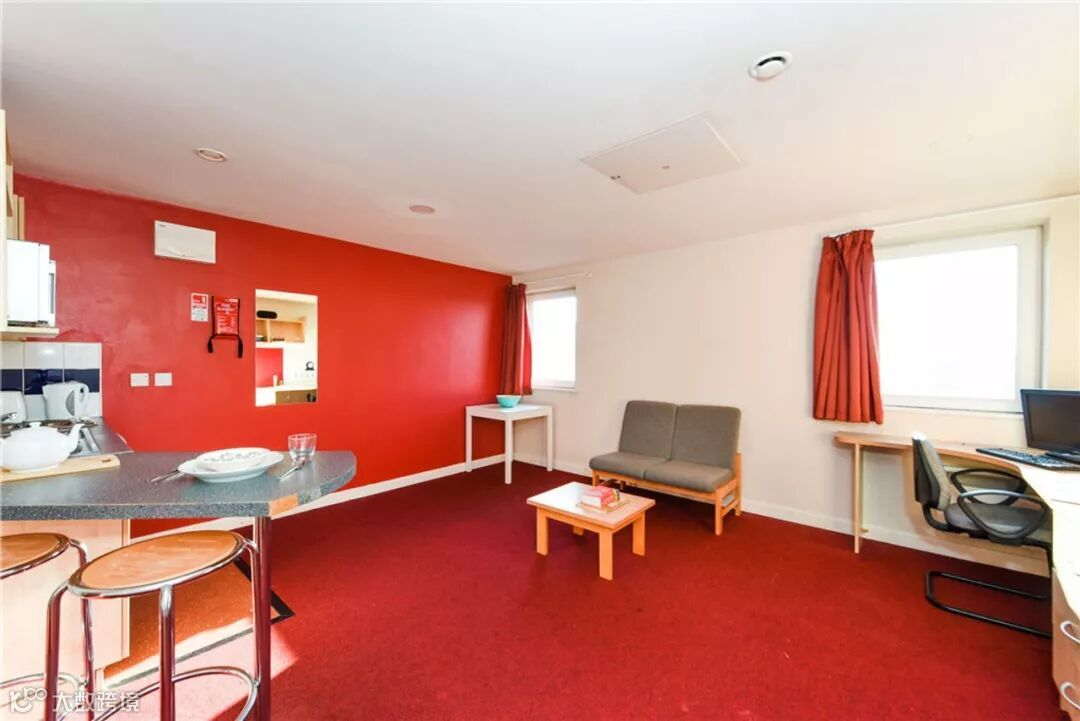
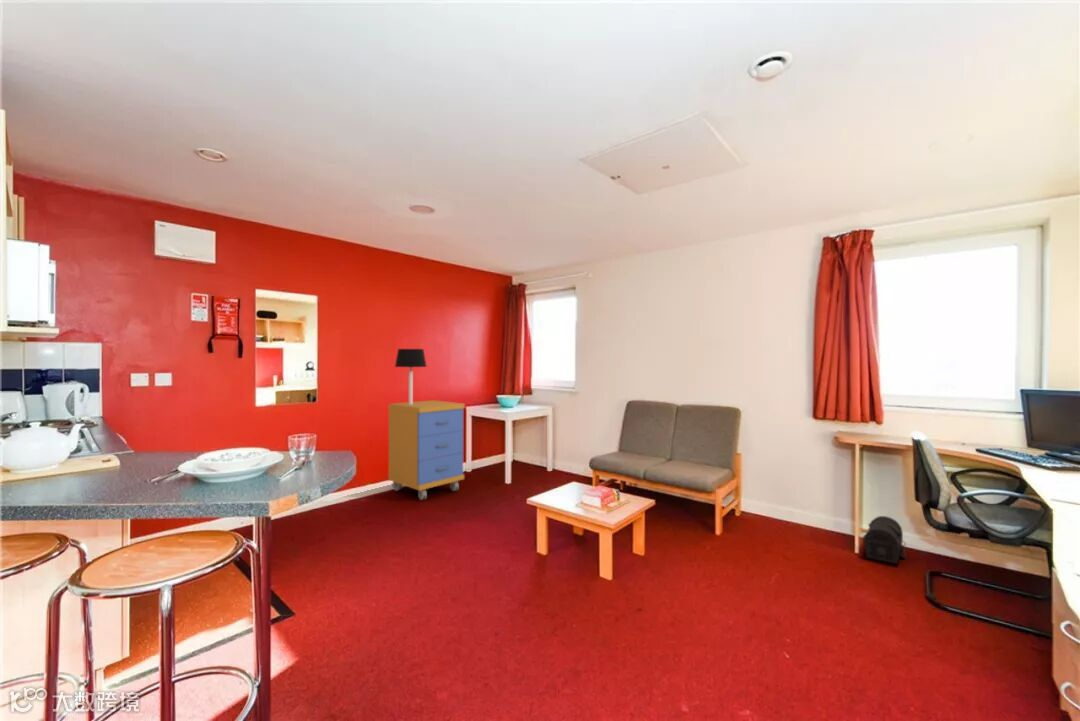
+ table lamp (410, 376)
+ treasure chest (885, 538)
+ storage cabinet (426, 447)
